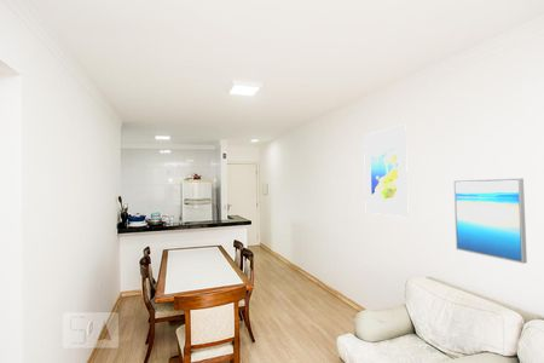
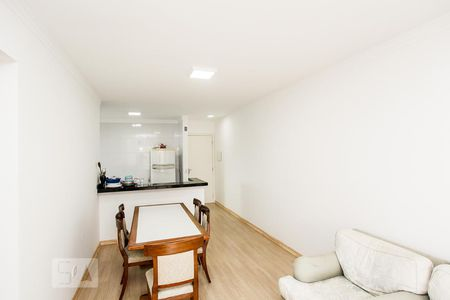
- wall art (486, 217)
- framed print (383, 172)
